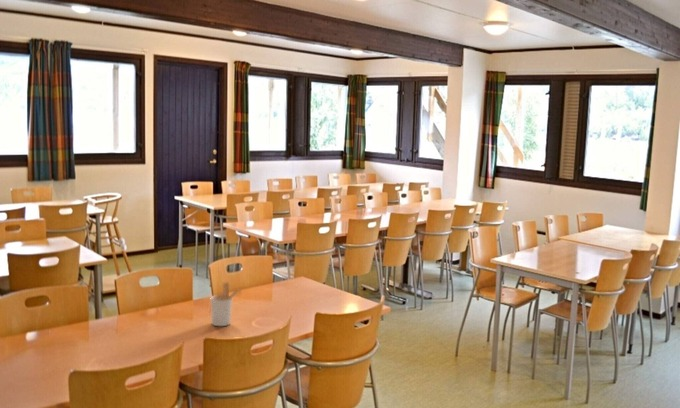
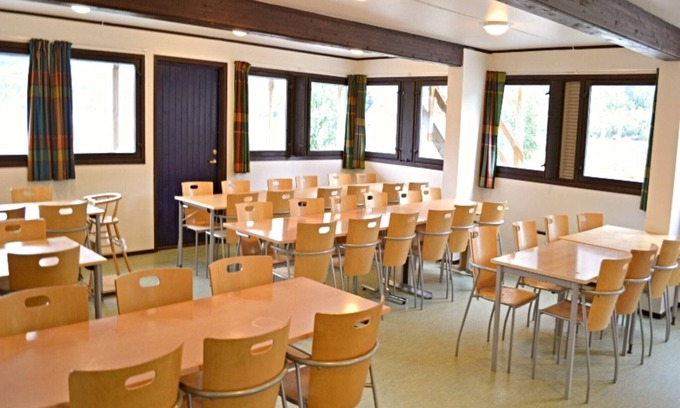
- utensil holder (226, 304)
